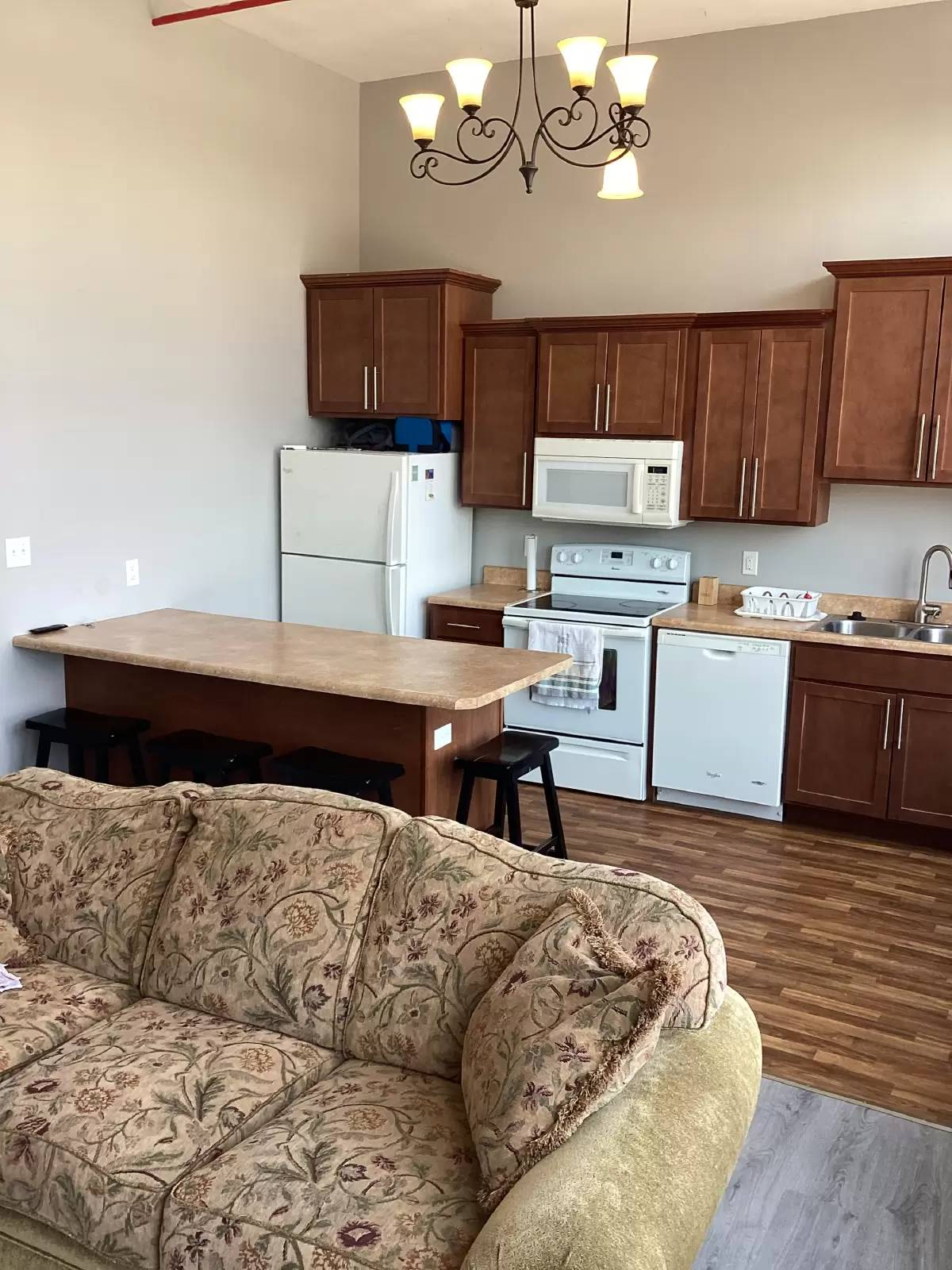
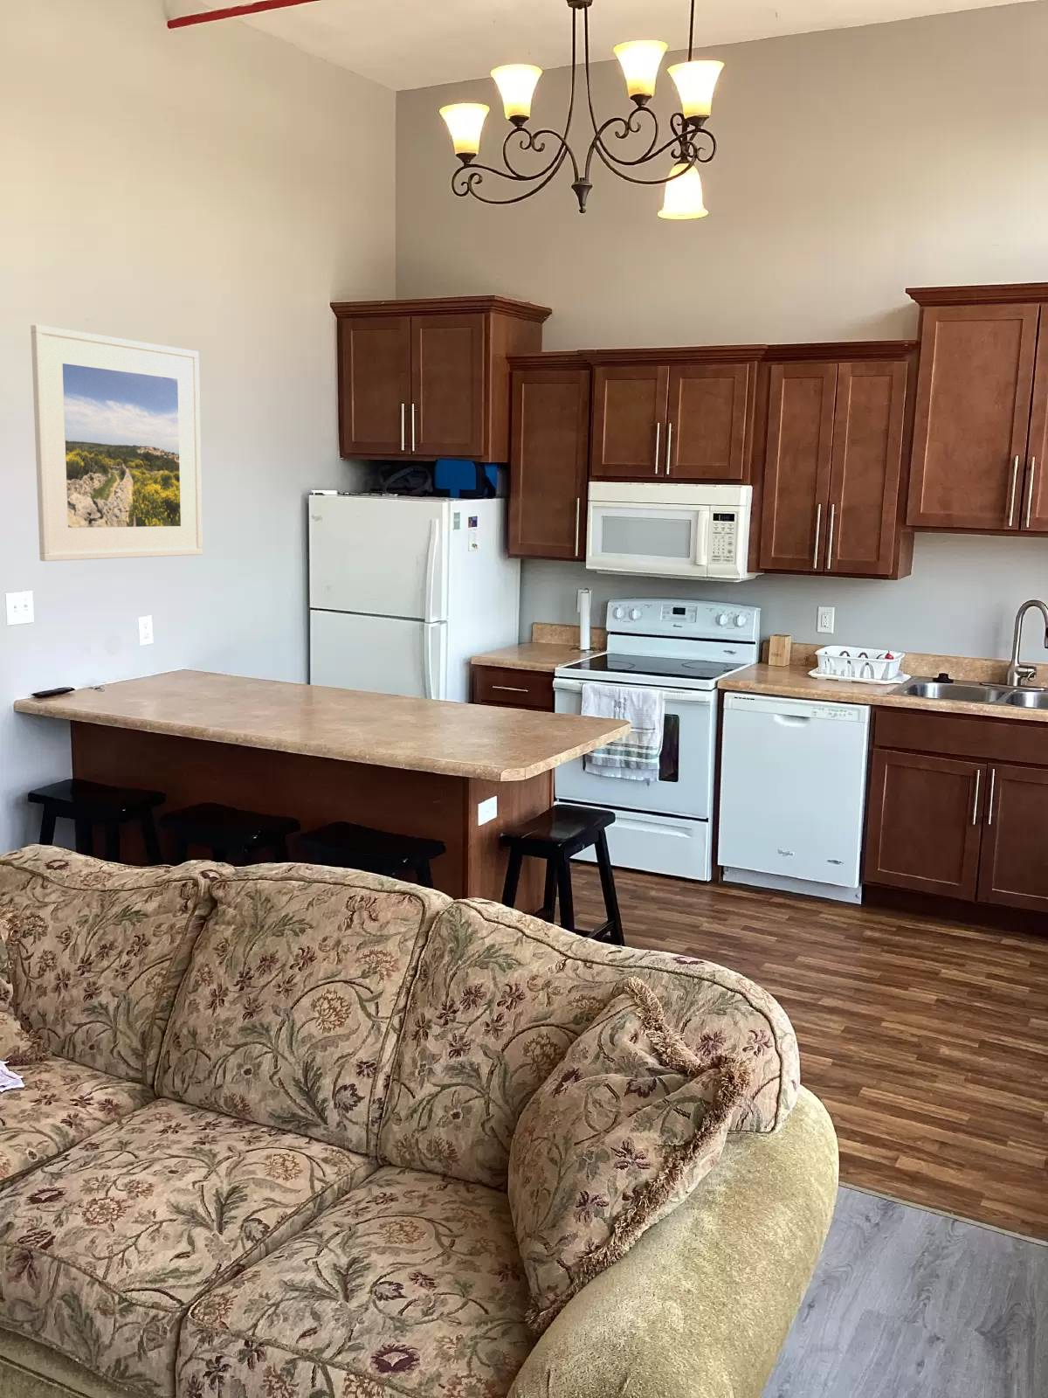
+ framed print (124, 449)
